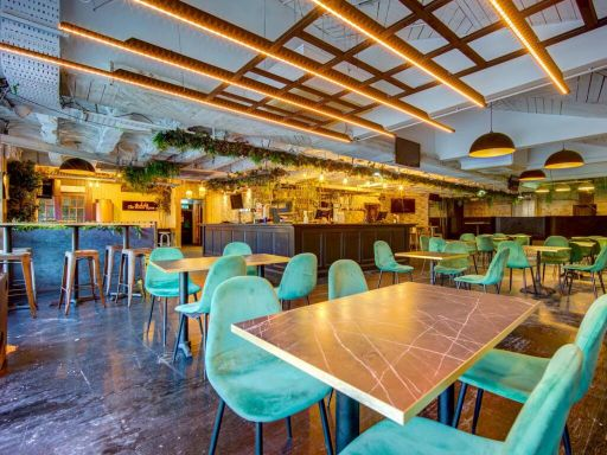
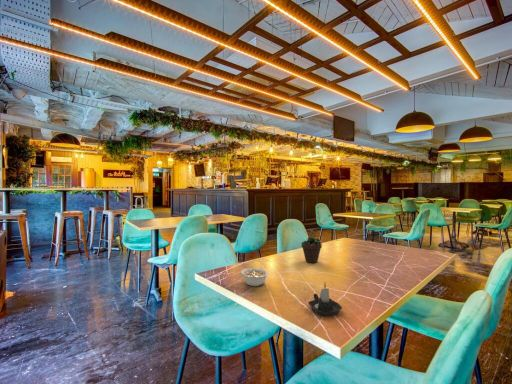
+ succulent plant (311, 244)
+ candle (323, 295)
+ legume (255, 276)
